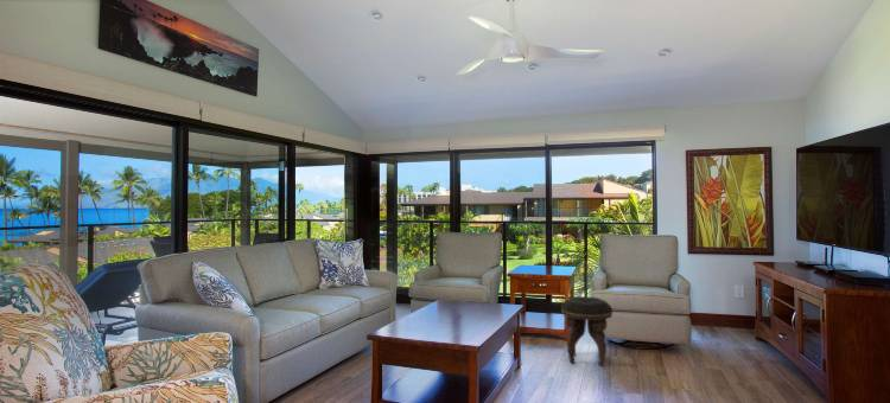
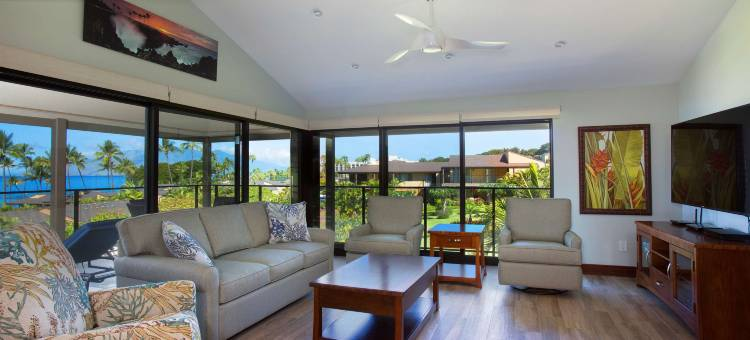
- footstool (587, 328)
